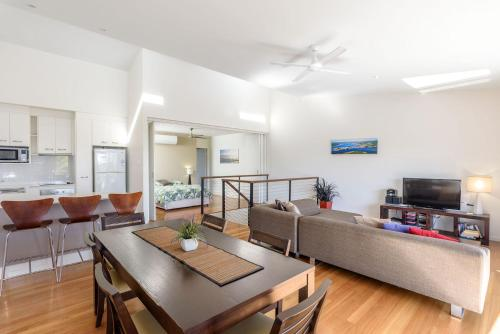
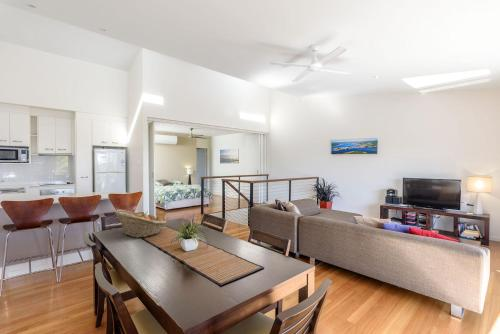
+ fruit basket (140, 220)
